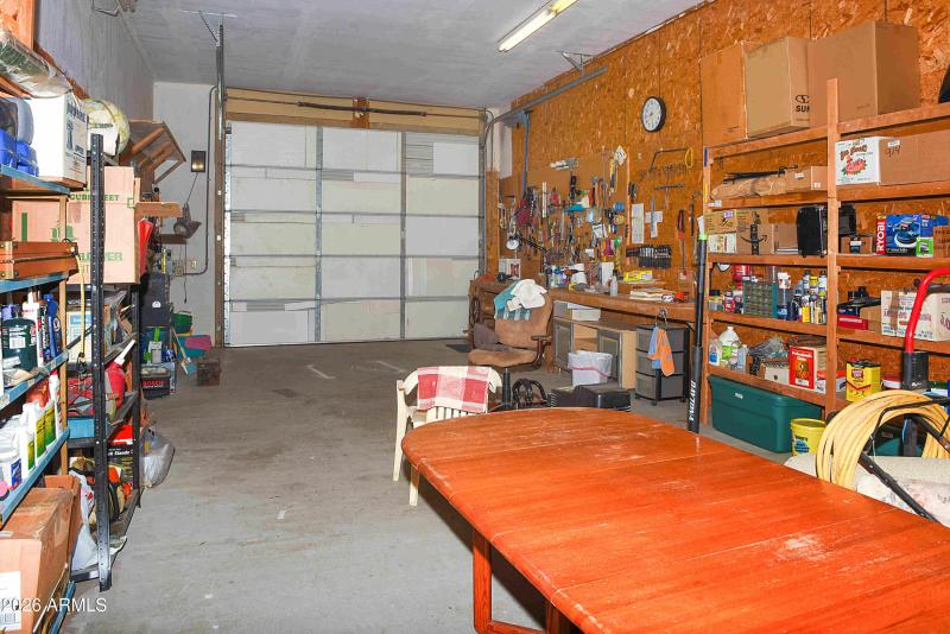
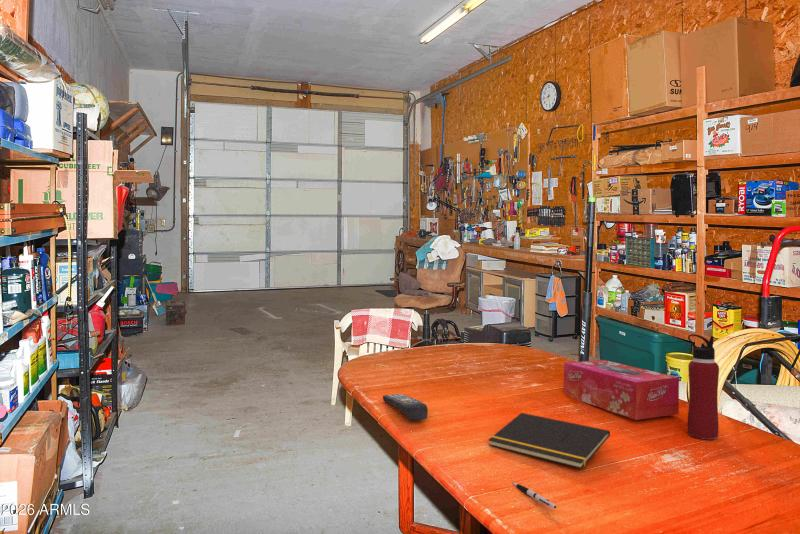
+ notepad (548, 437)
+ remote control (404, 403)
+ water bottle (703, 385)
+ pen (532, 494)
+ tissue box (617, 386)
